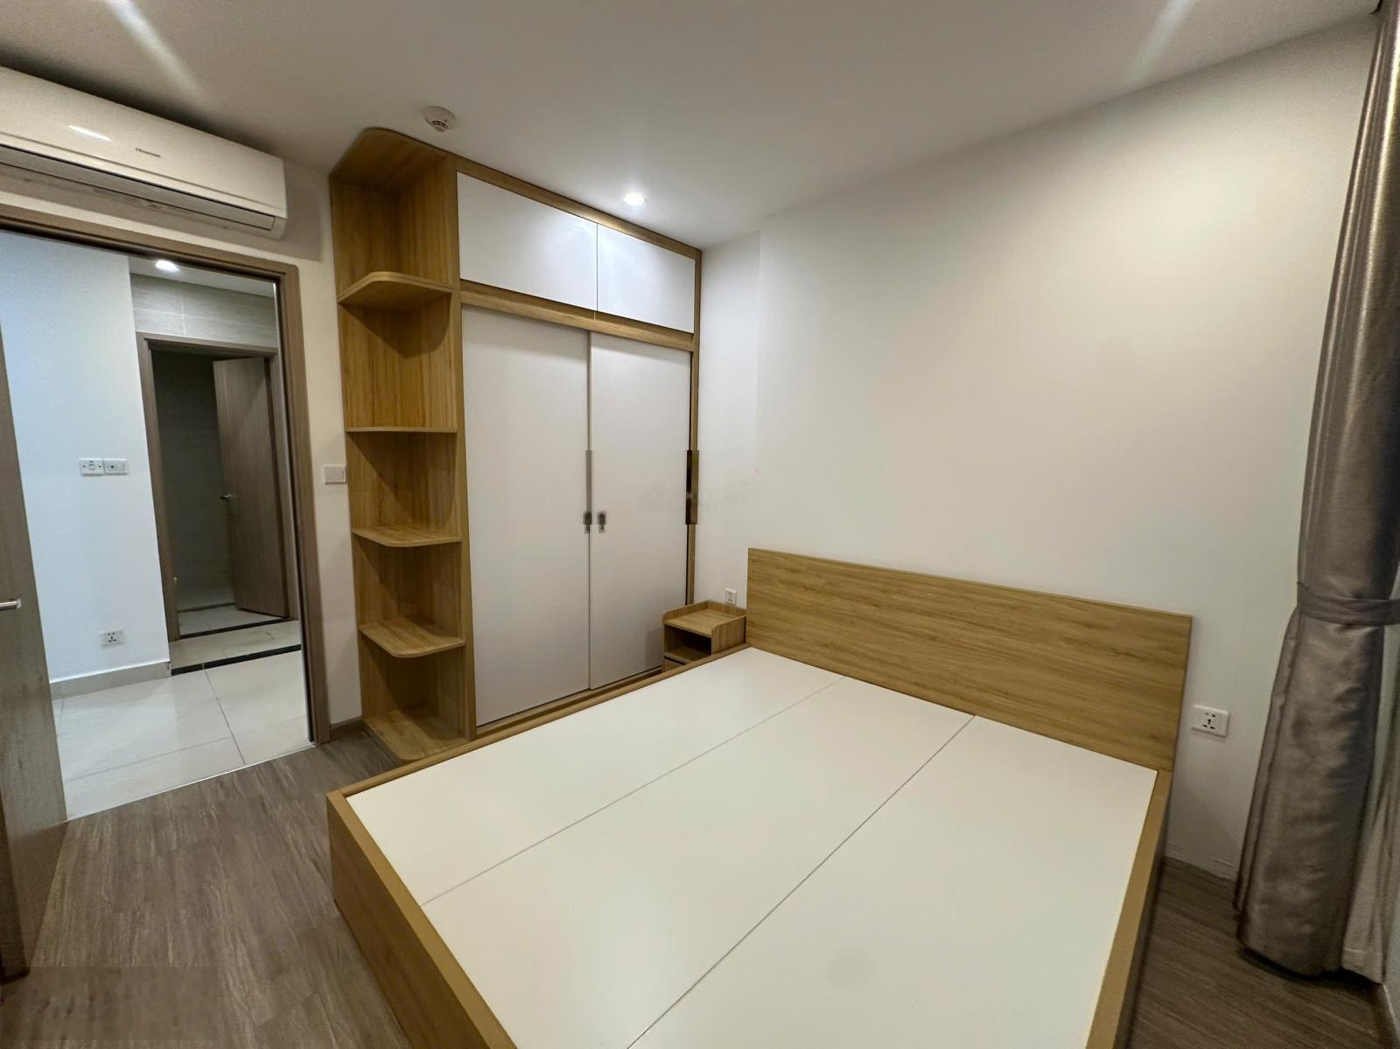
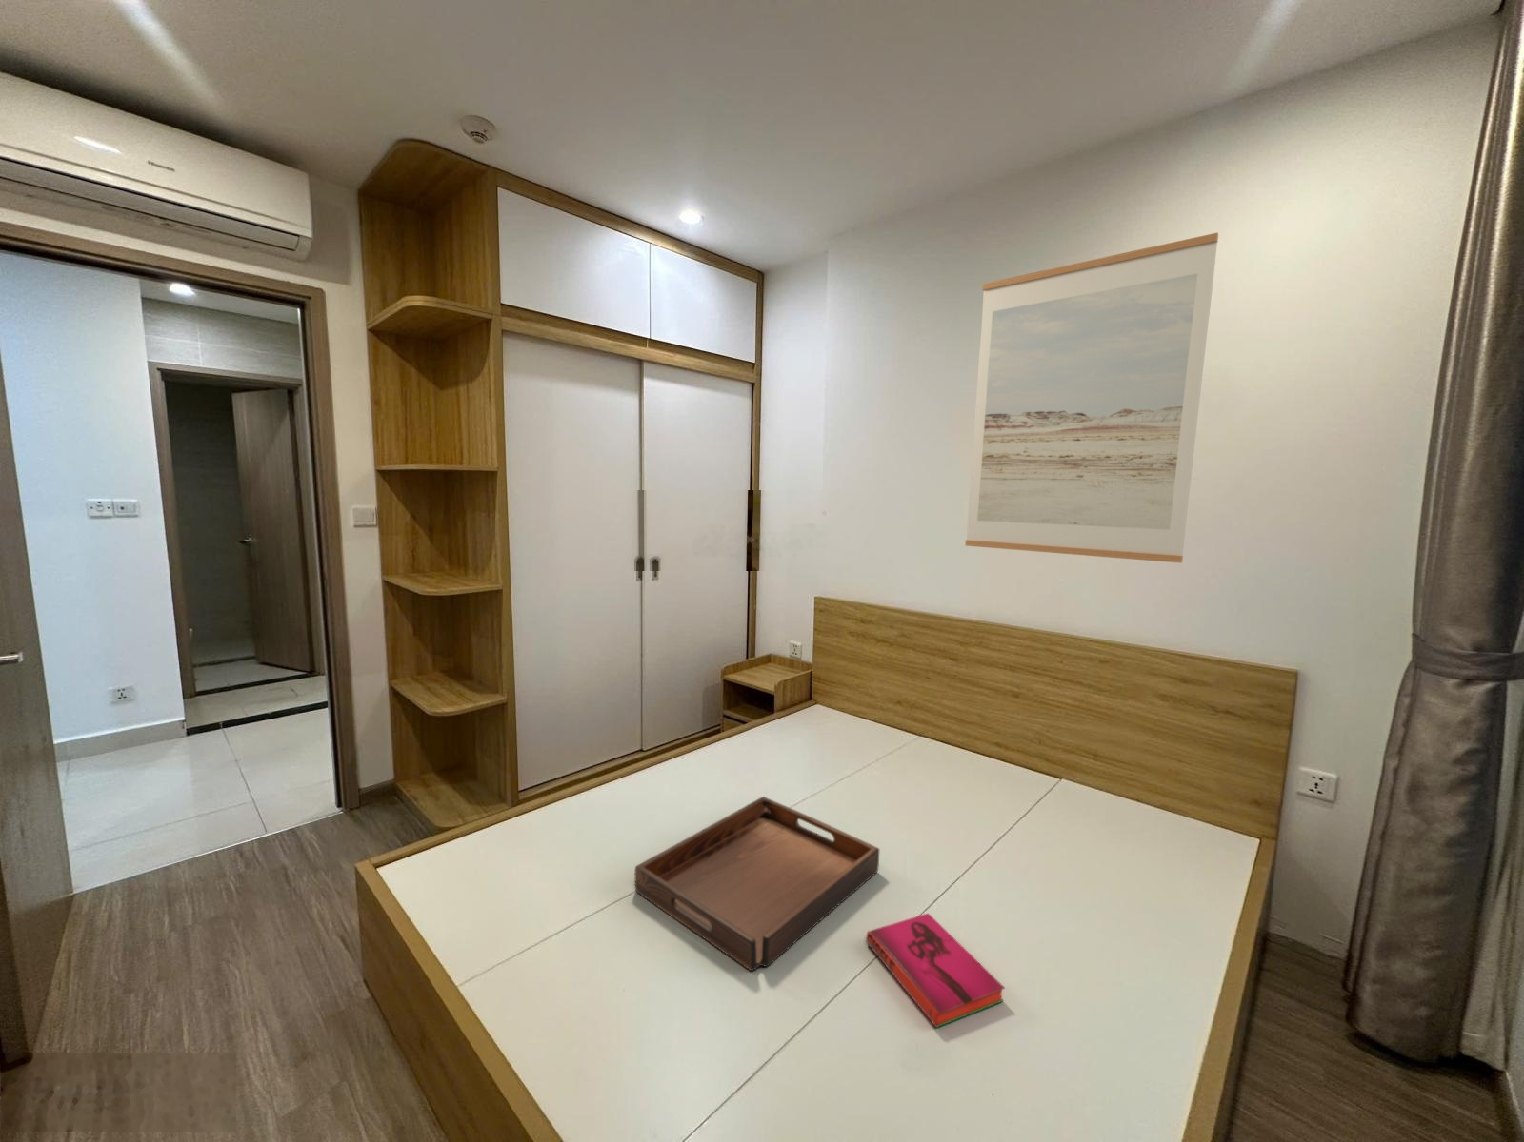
+ hardback book (930, 964)
+ wall art (1074, 411)
+ serving tray (760, 868)
